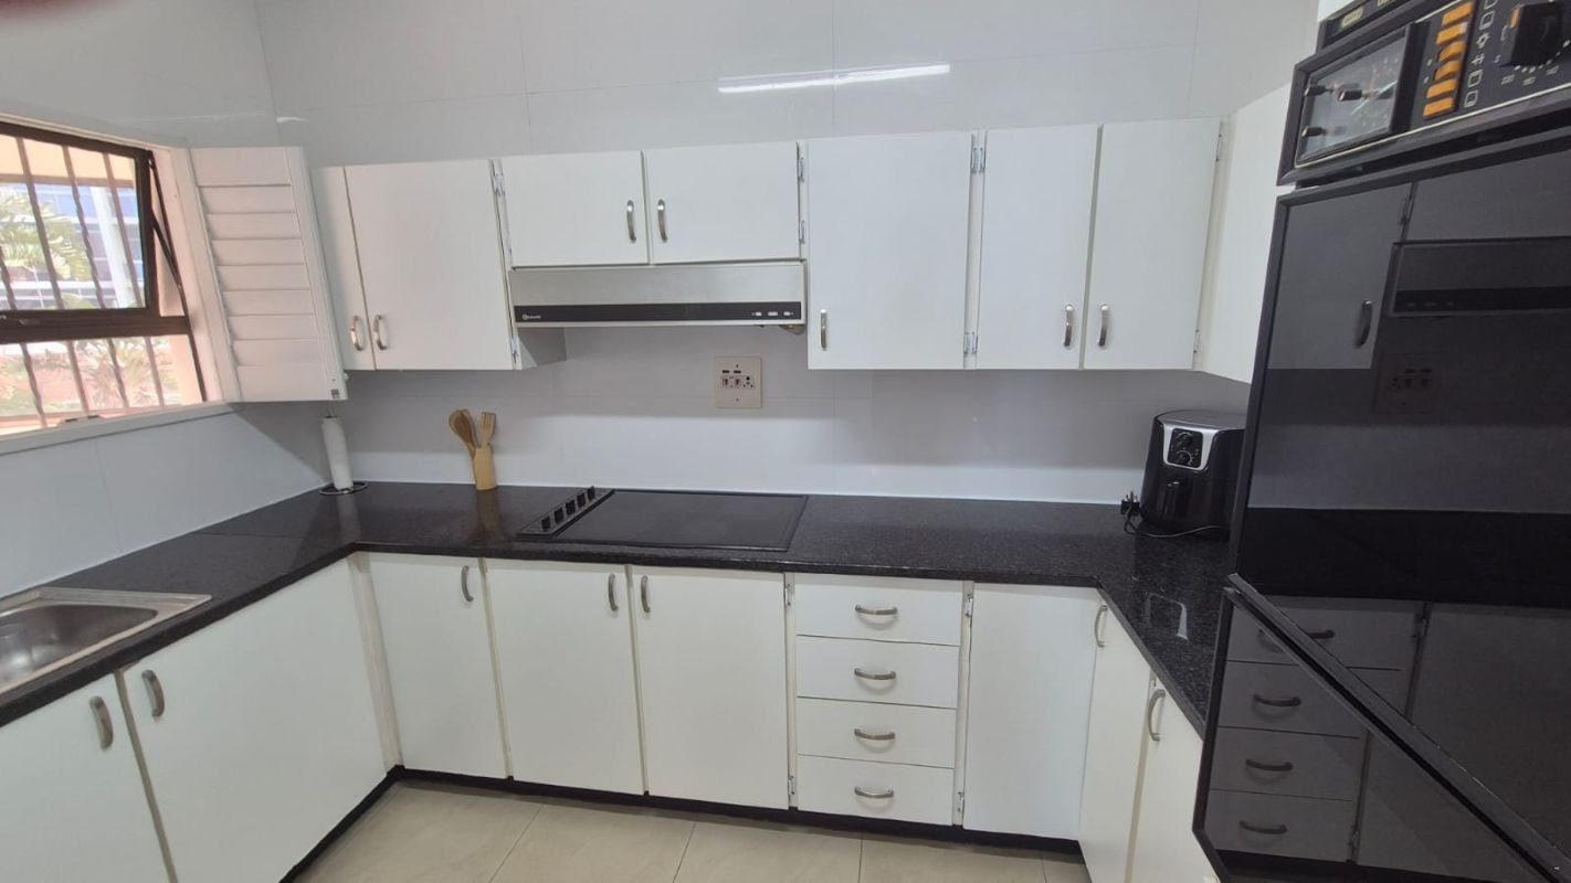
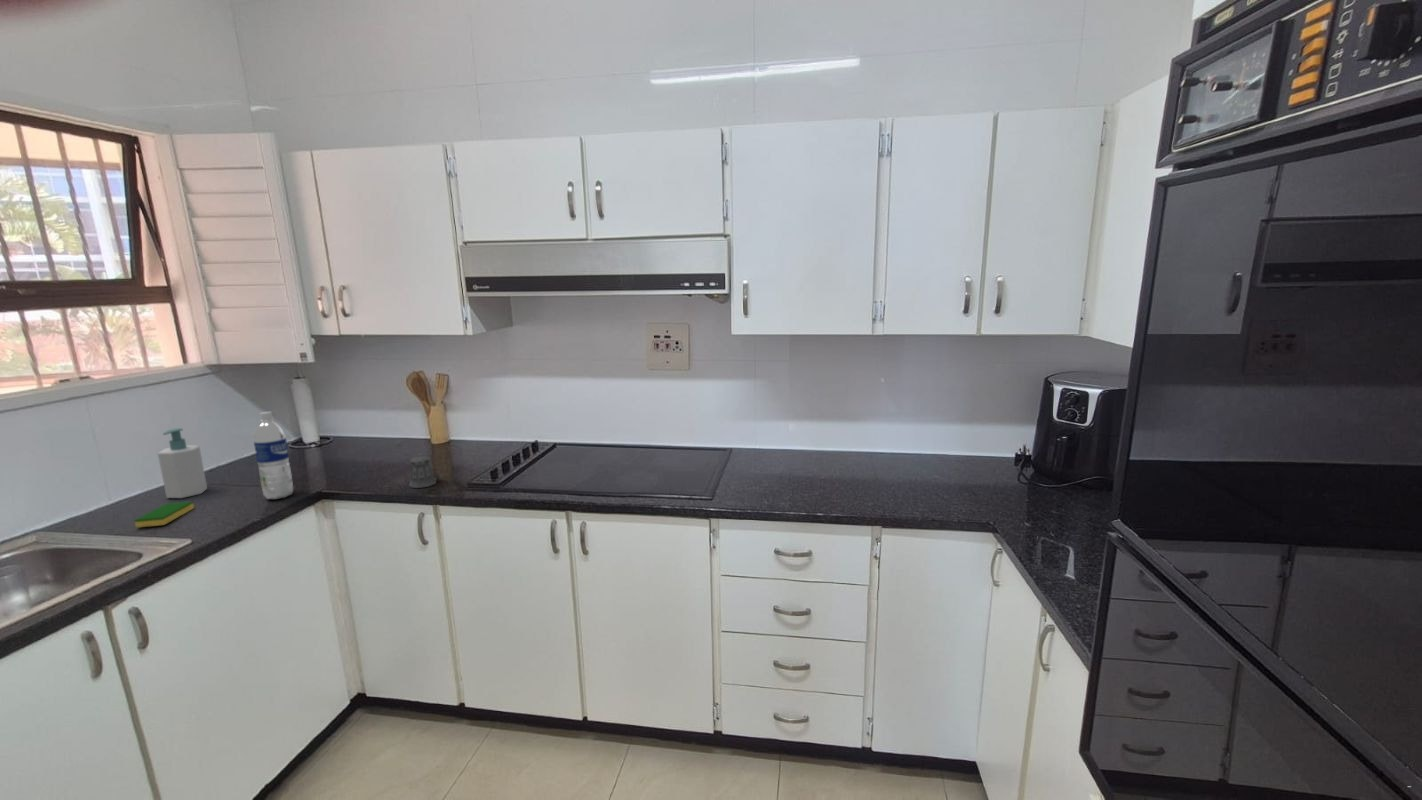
+ soap bottle (181, 461)
+ water bottle (272, 455)
+ dish sponge (165, 513)
+ pepper shaker (420, 470)
